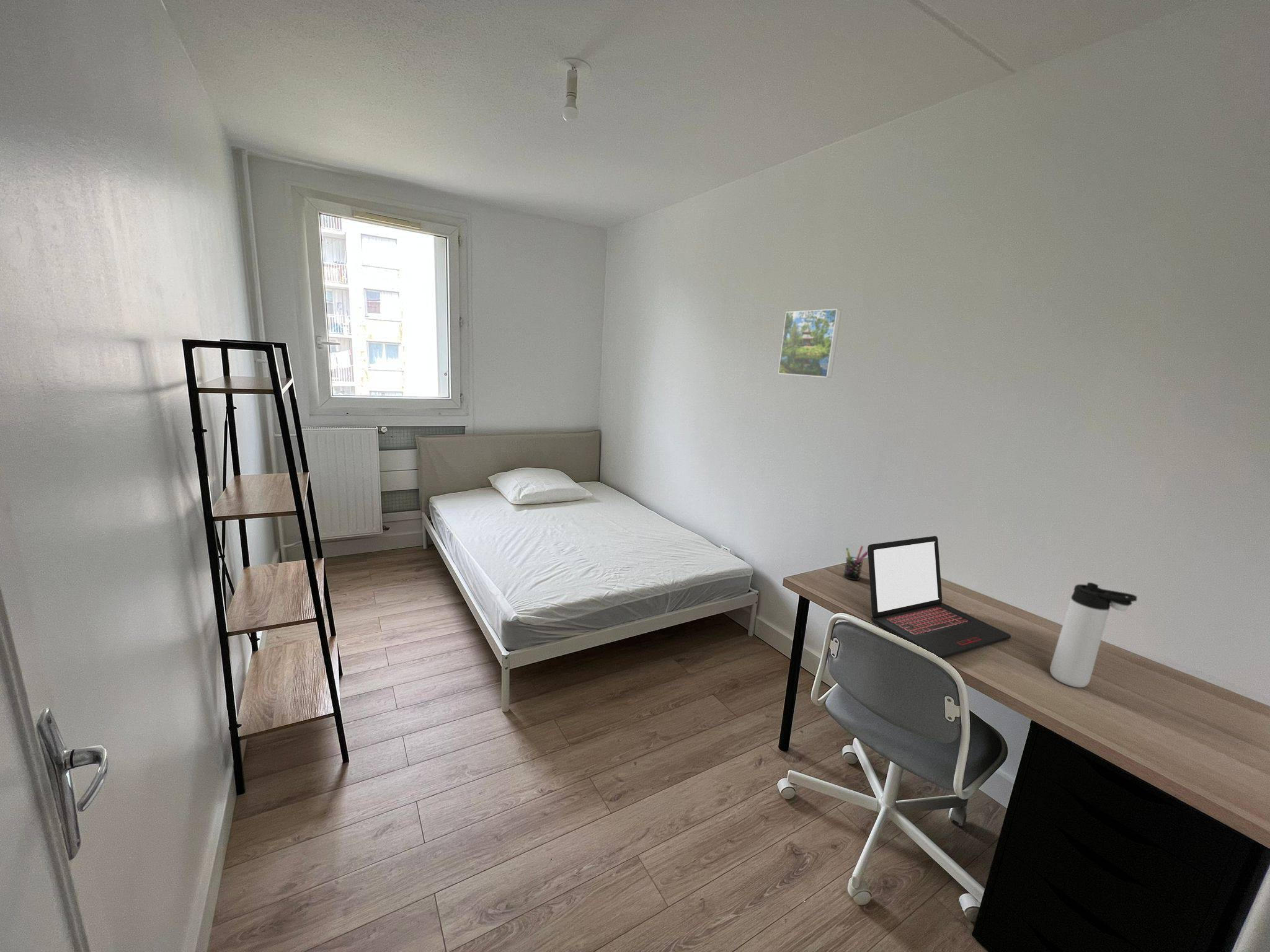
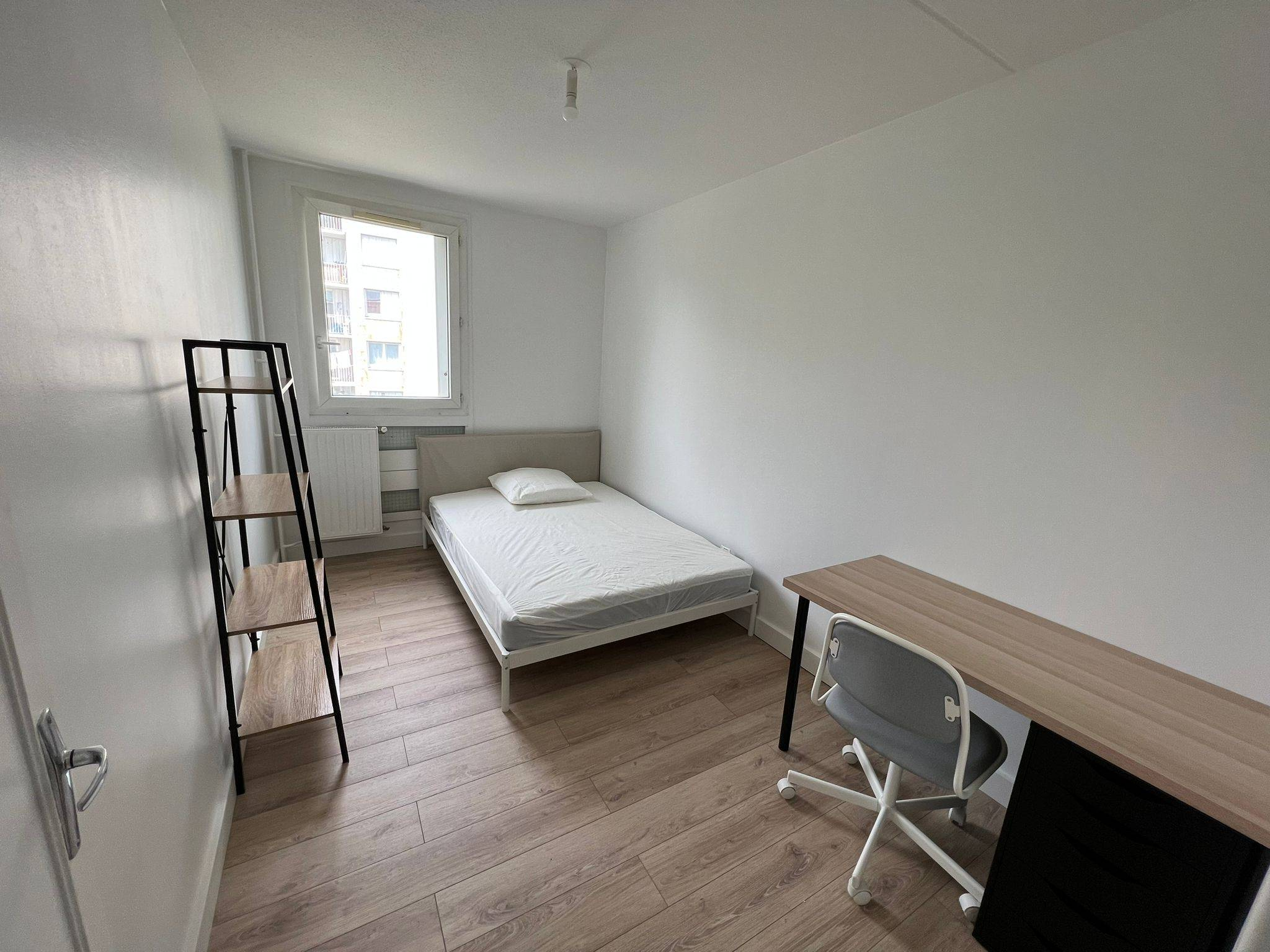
- thermos bottle (1091, 637)
- laptop (938, 591)
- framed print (807, 343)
- pen holder (853, 561)
